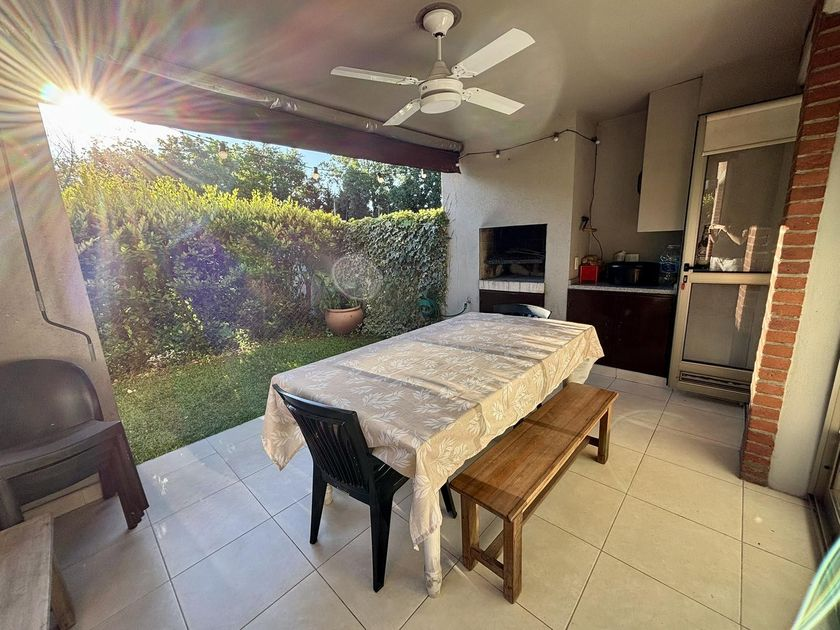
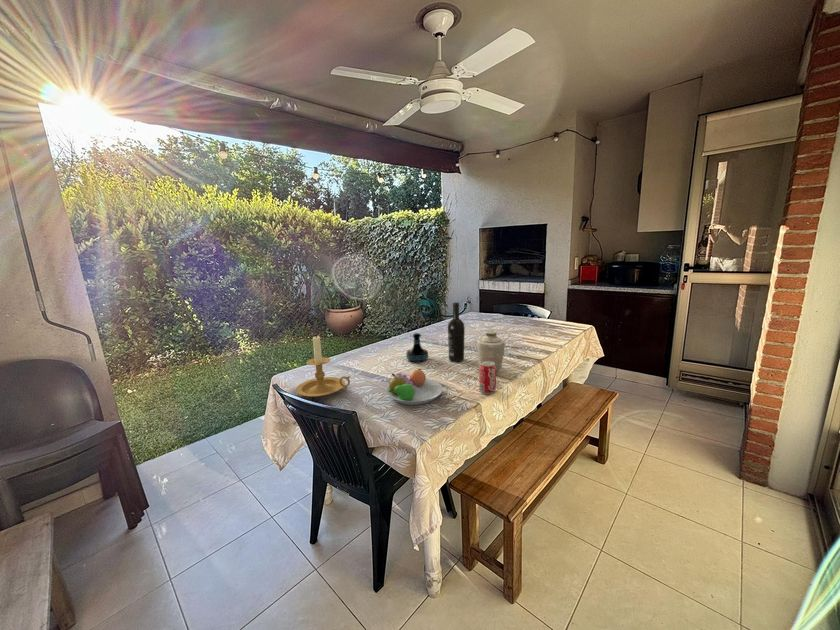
+ beverage can (487, 377)
+ vase (490, 351)
+ fruit bowl (412, 384)
+ wine bottle (456, 331)
+ candle holder (318, 363)
+ tequila bottle (417, 346)
